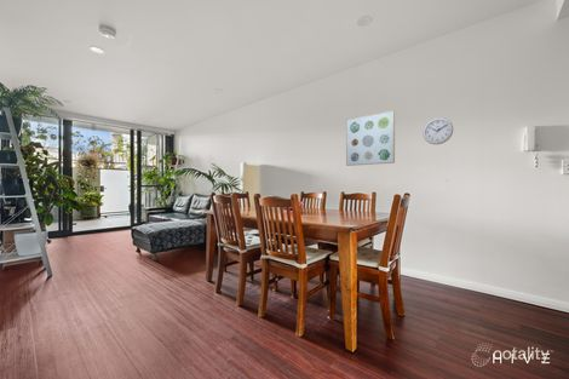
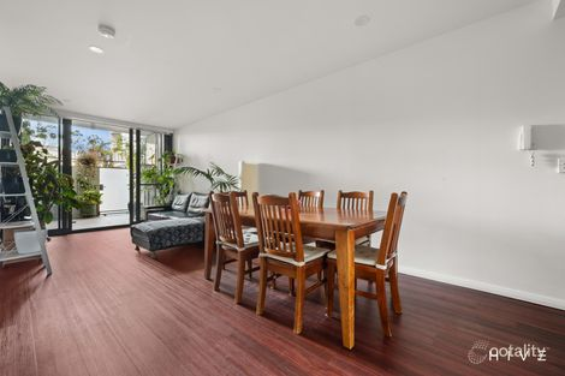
- wall clock (437, 131)
- wall art (368, 139)
